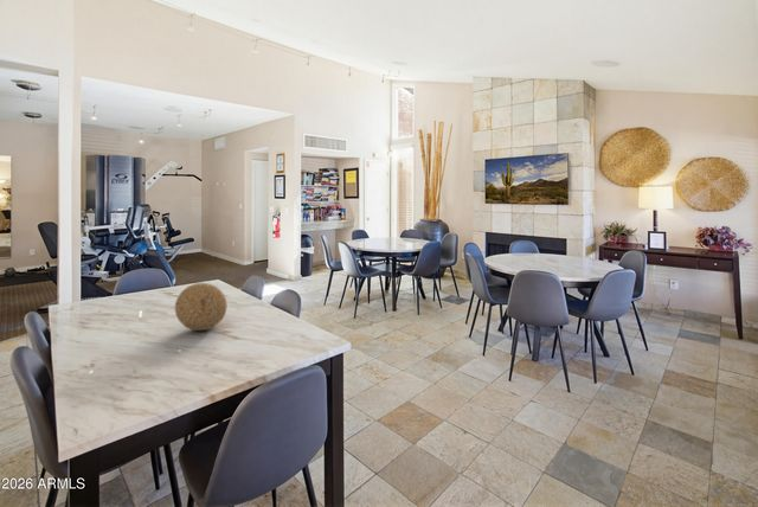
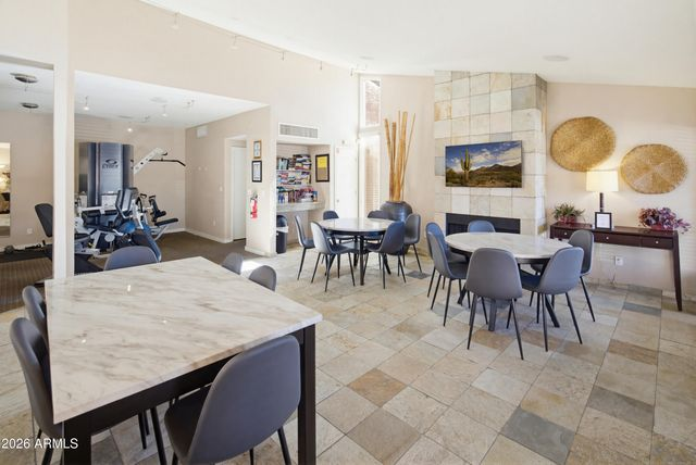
- decorative ball (201, 306)
